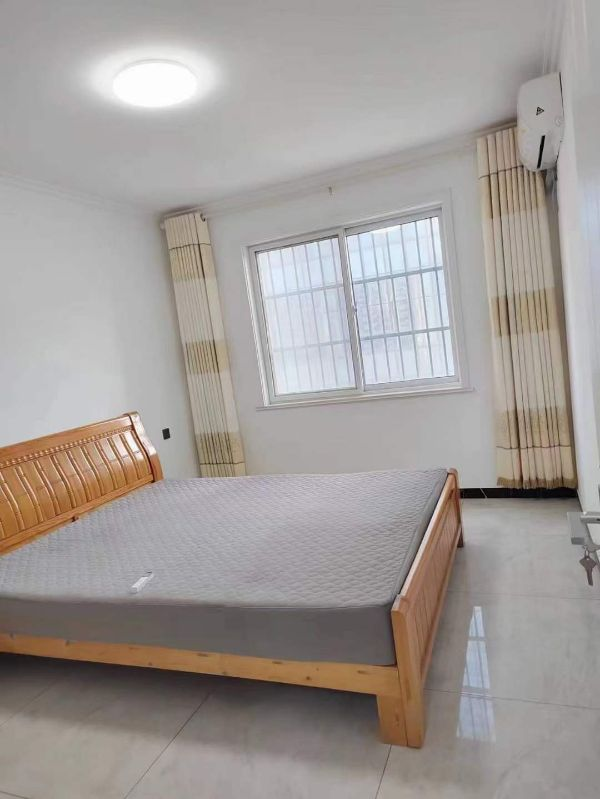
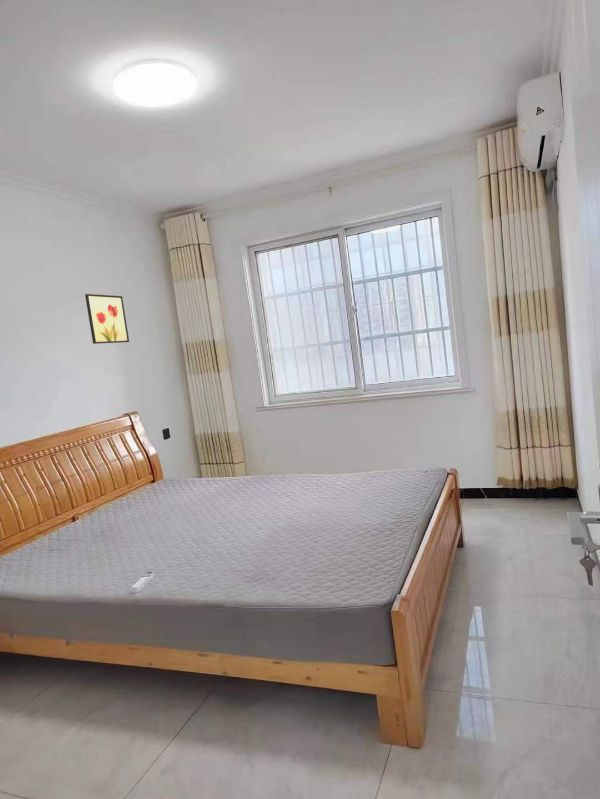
+ wall art (107, 319)
